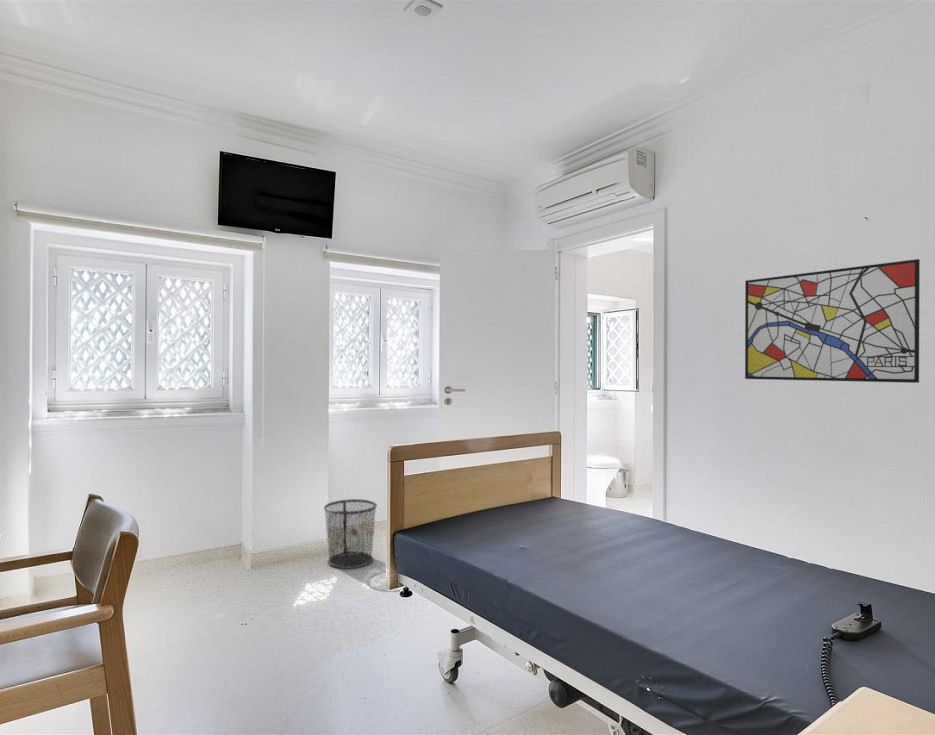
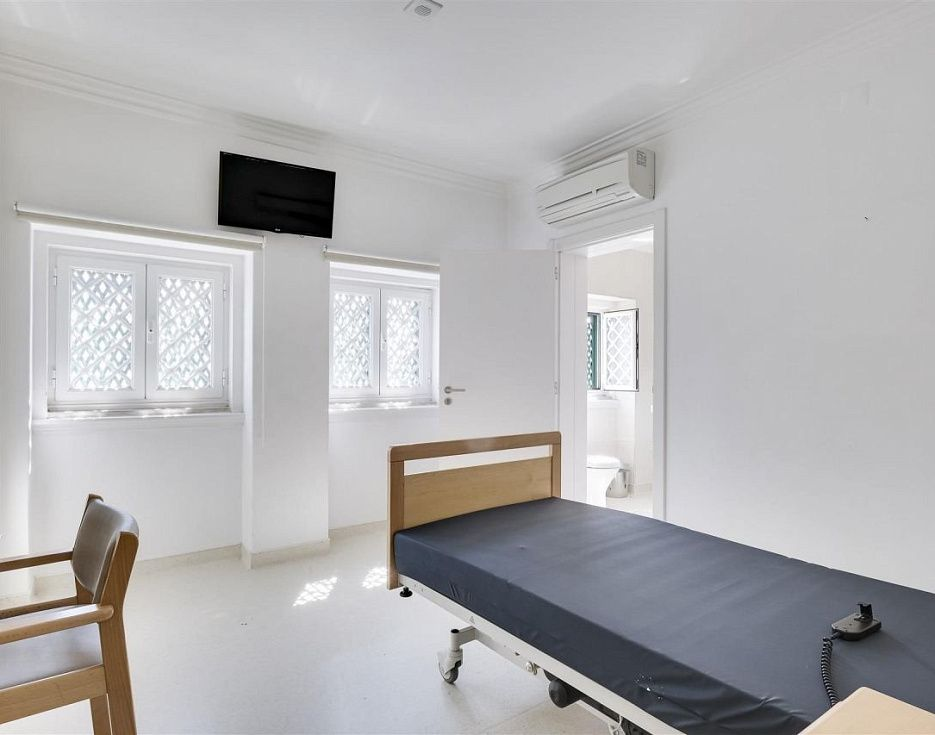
- wall art (822, 325)
- waste bin (350, 532)
